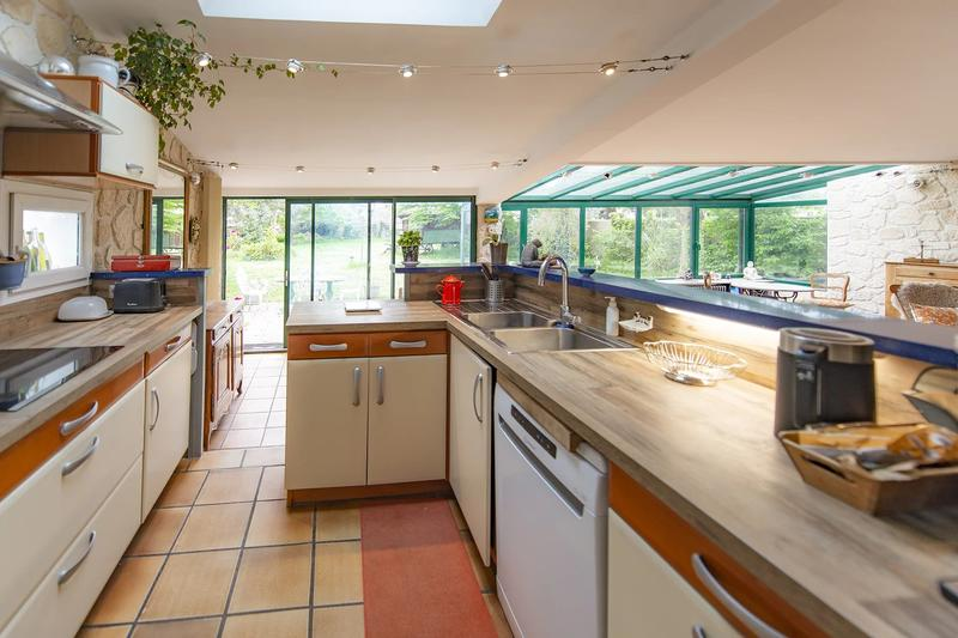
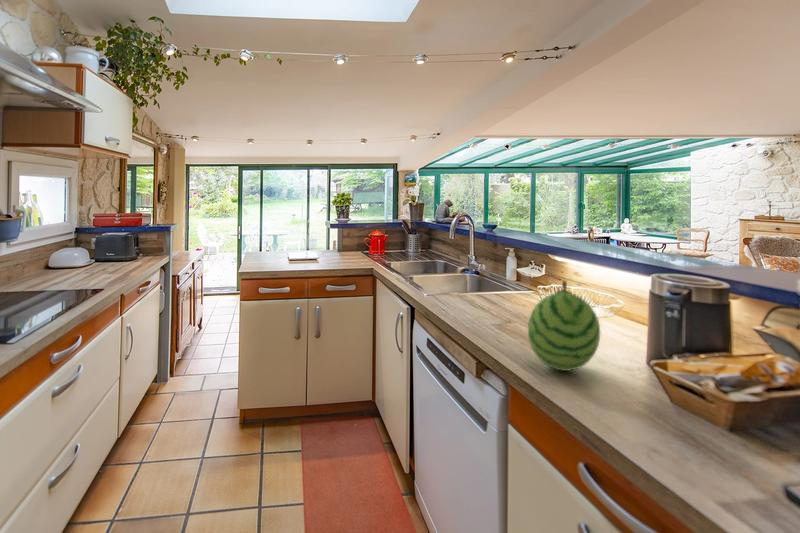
+ fruit (563, 325)
